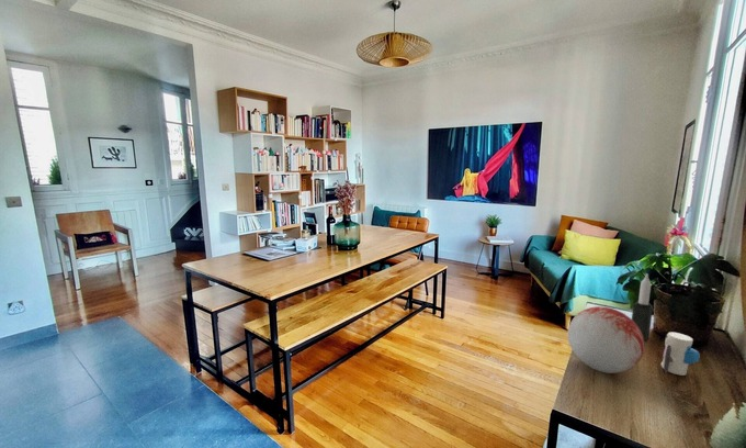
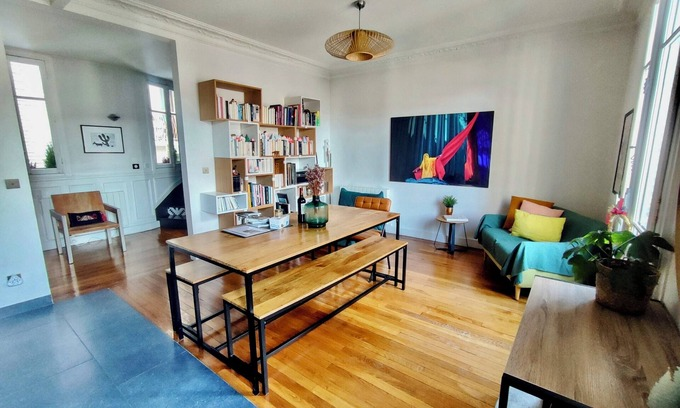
- toy (680, 355)
- decorative orb (603, 338)
- candle (643, 305)
